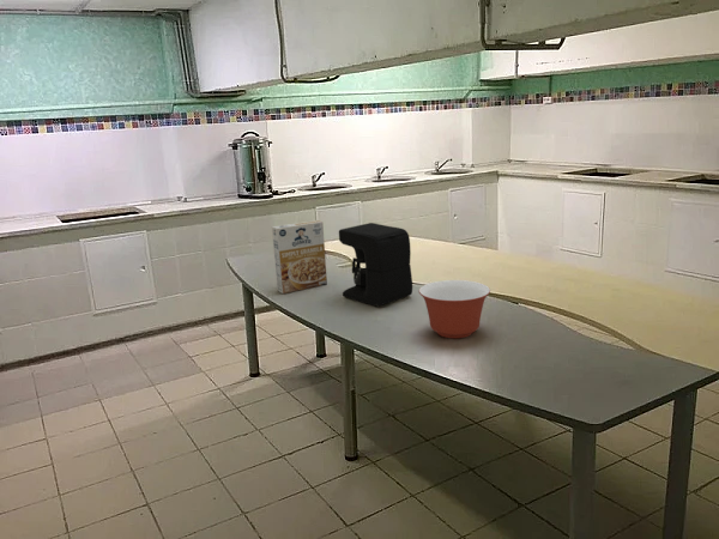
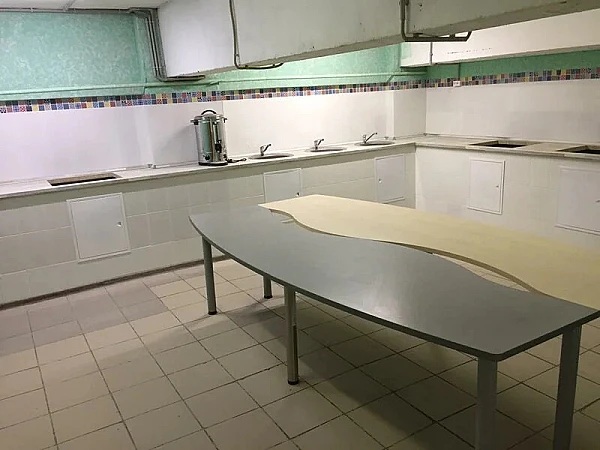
- mixing bowl (454, 310)
- cereal box (300, 256)
- coffee maker (374, 262)
